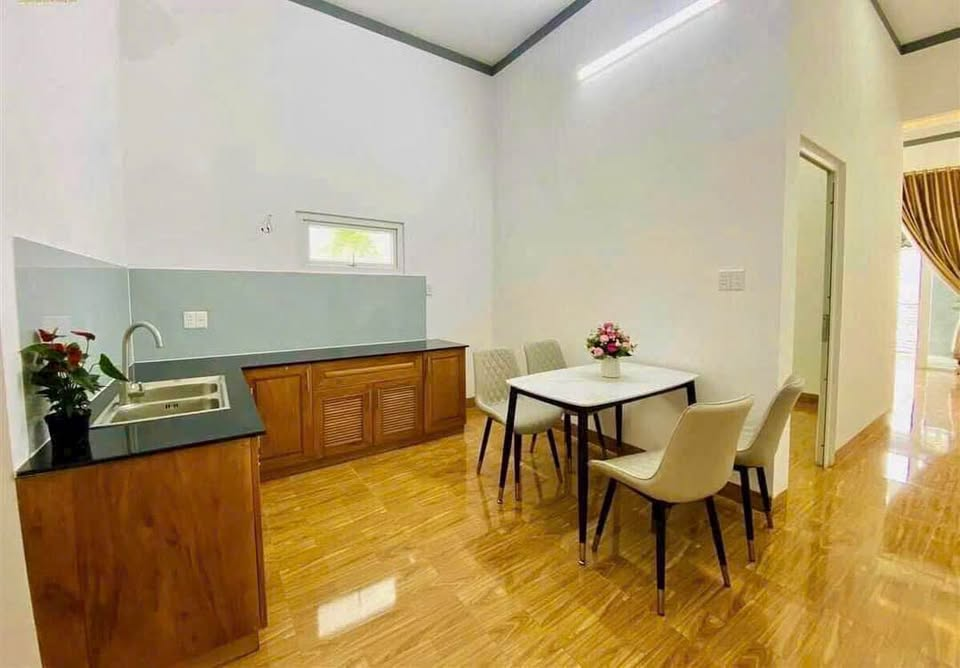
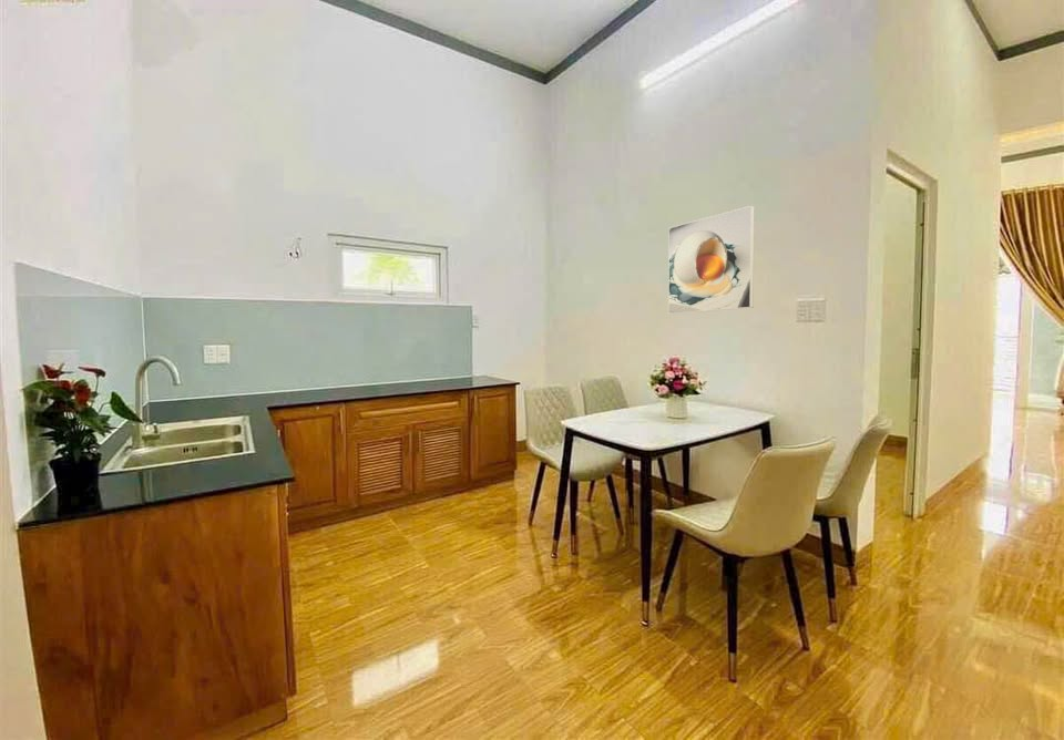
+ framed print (707, 265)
